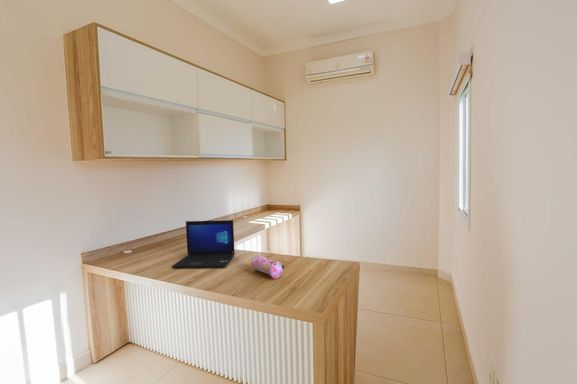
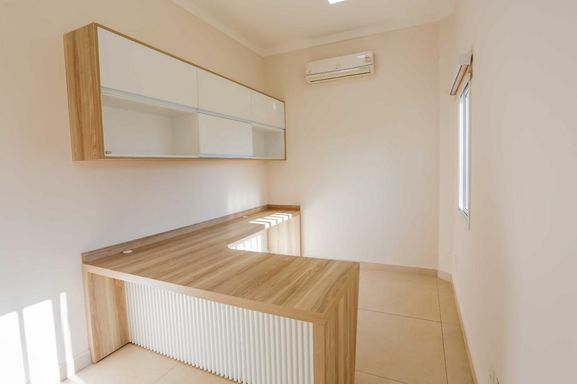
- pencil case (267, 265)
- laptop (204, 242)
